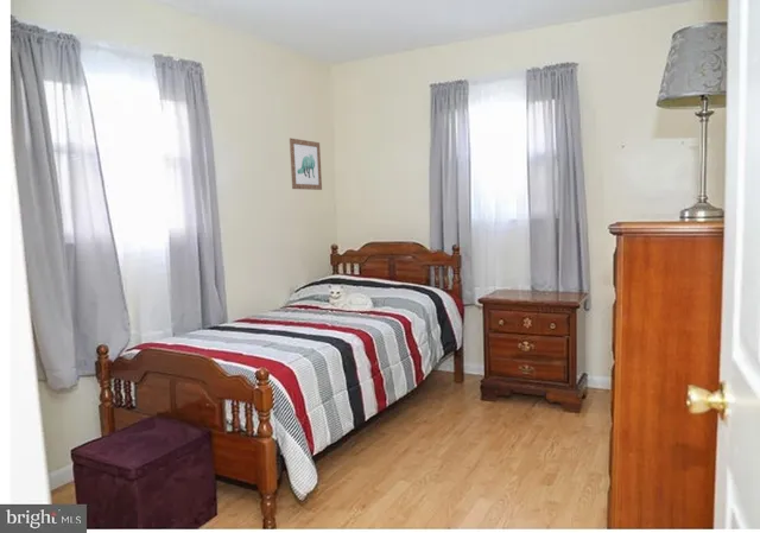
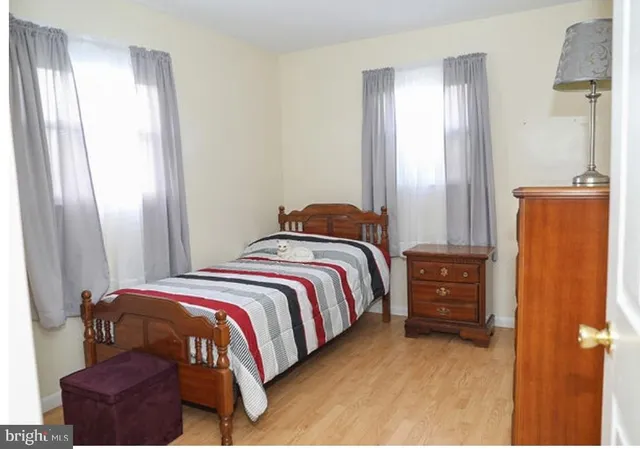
- wall art (305, 165)
